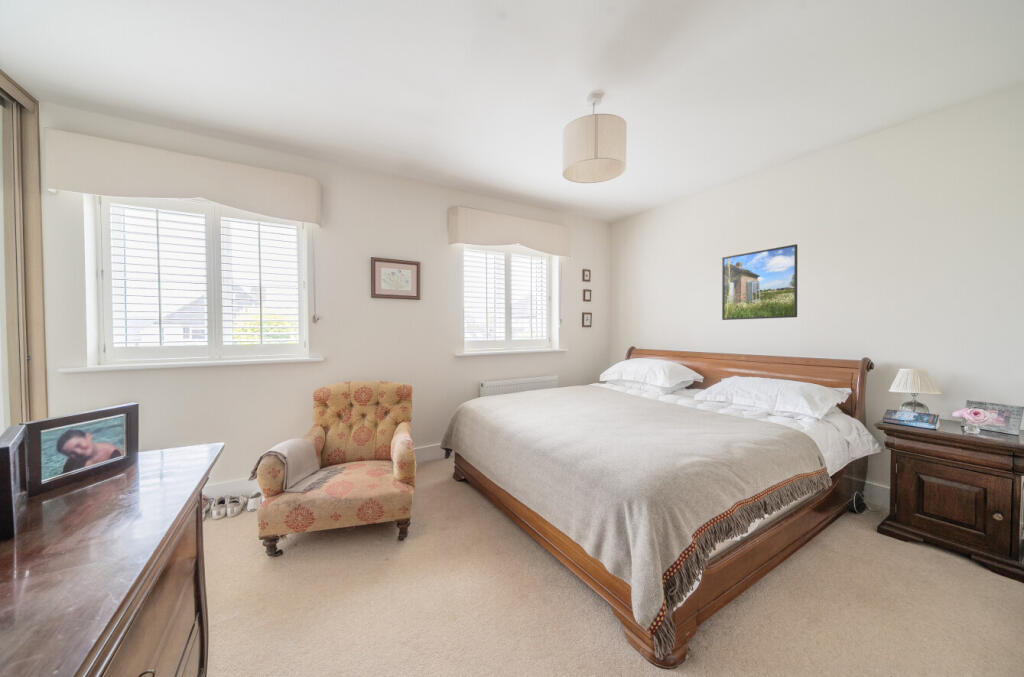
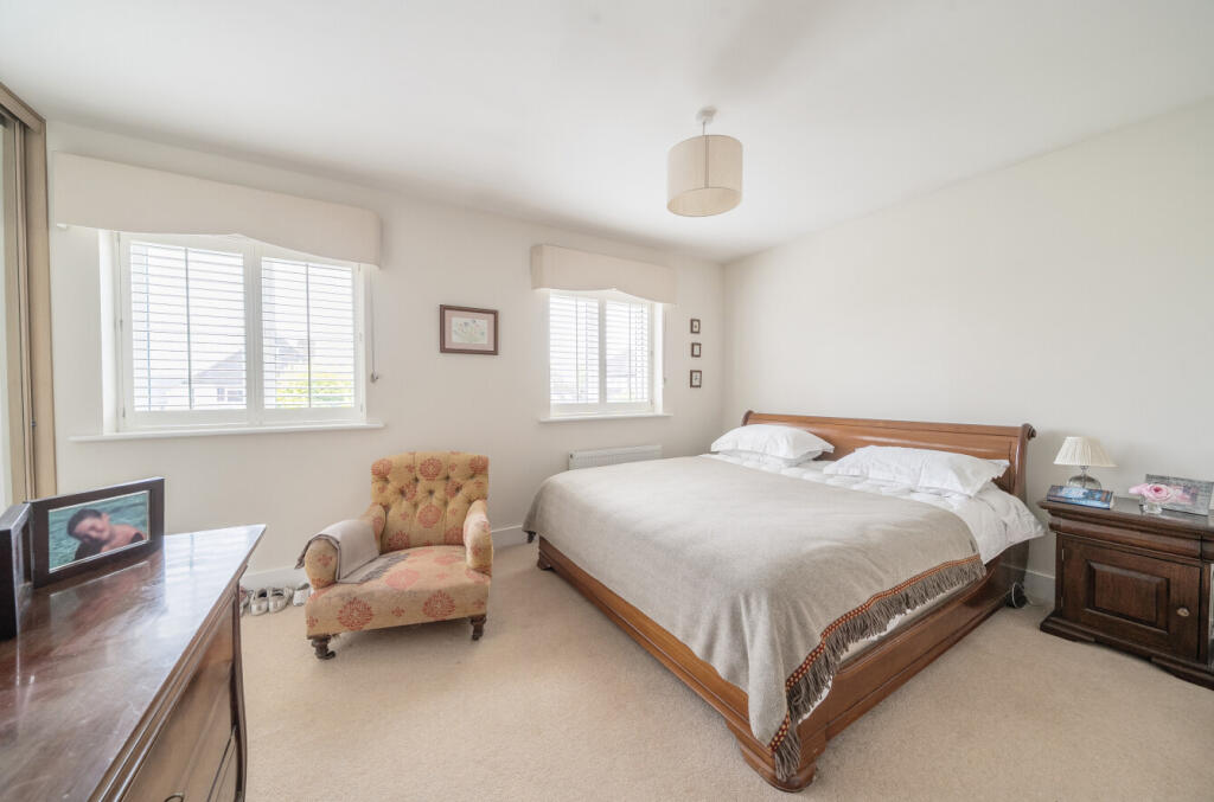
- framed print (756, 285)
